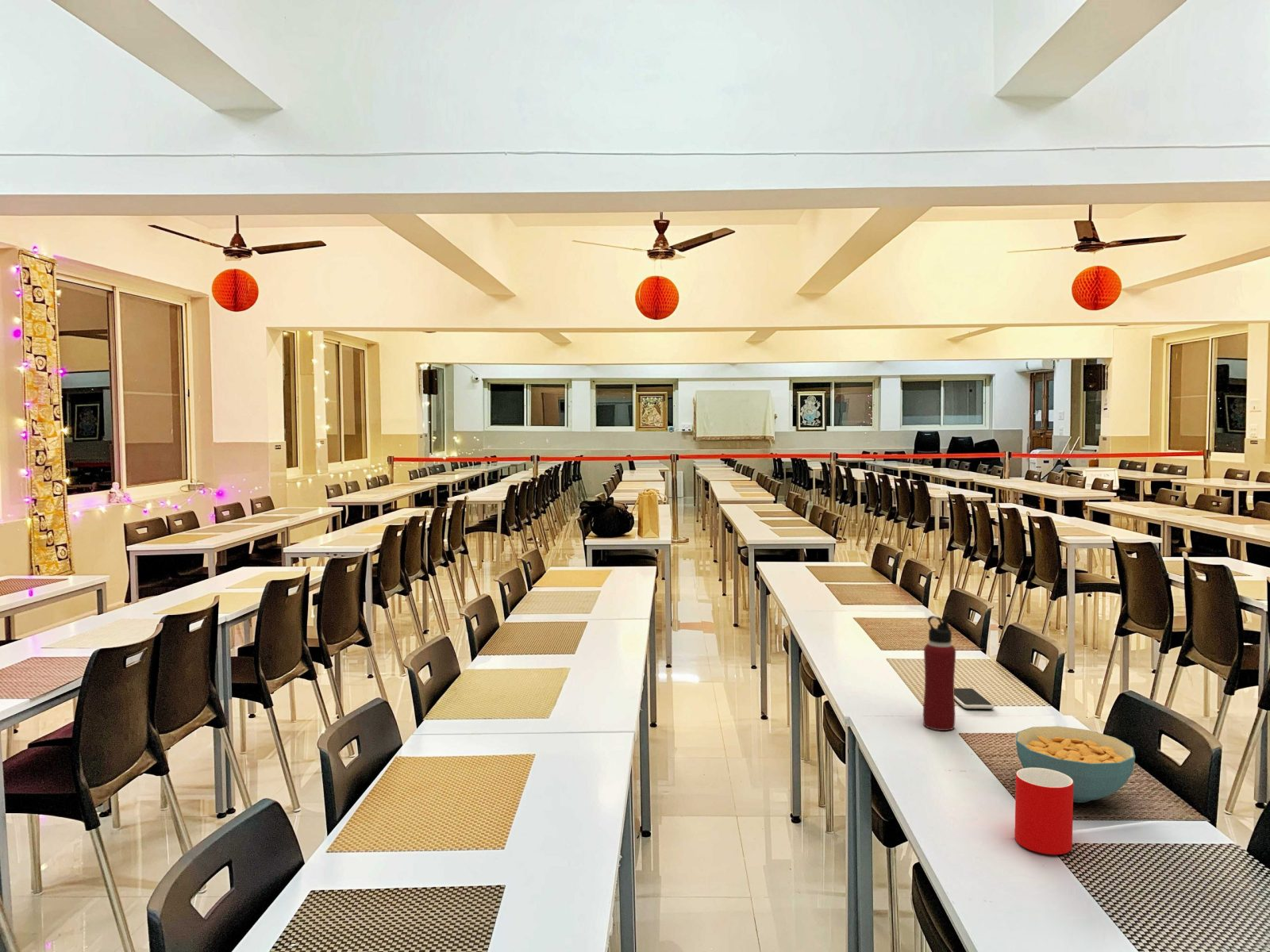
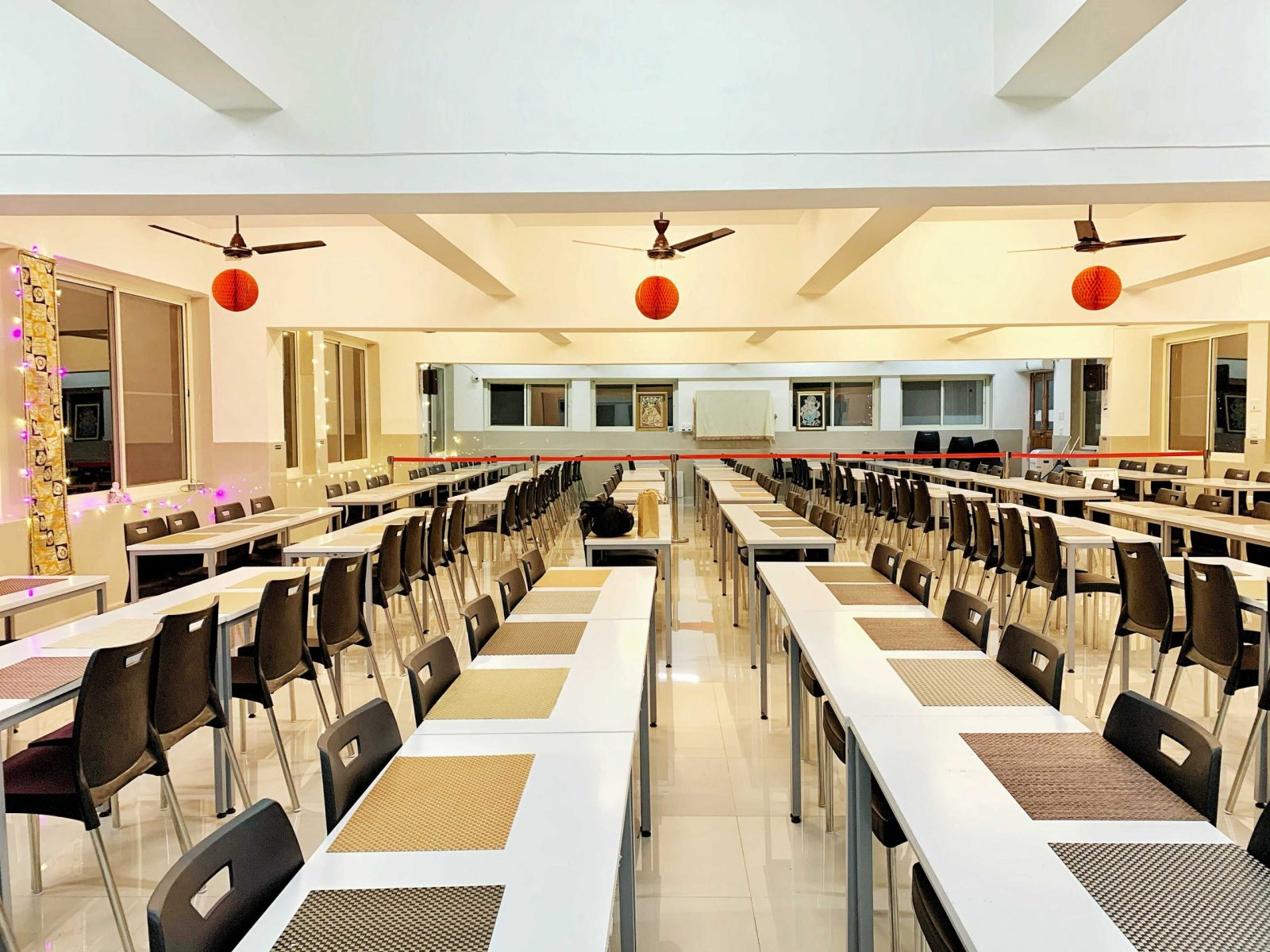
- cup (1049, 807)
- cereal bowl (1073, 770)
- water bottle (939, 670)
- smartphone (968, 697)
